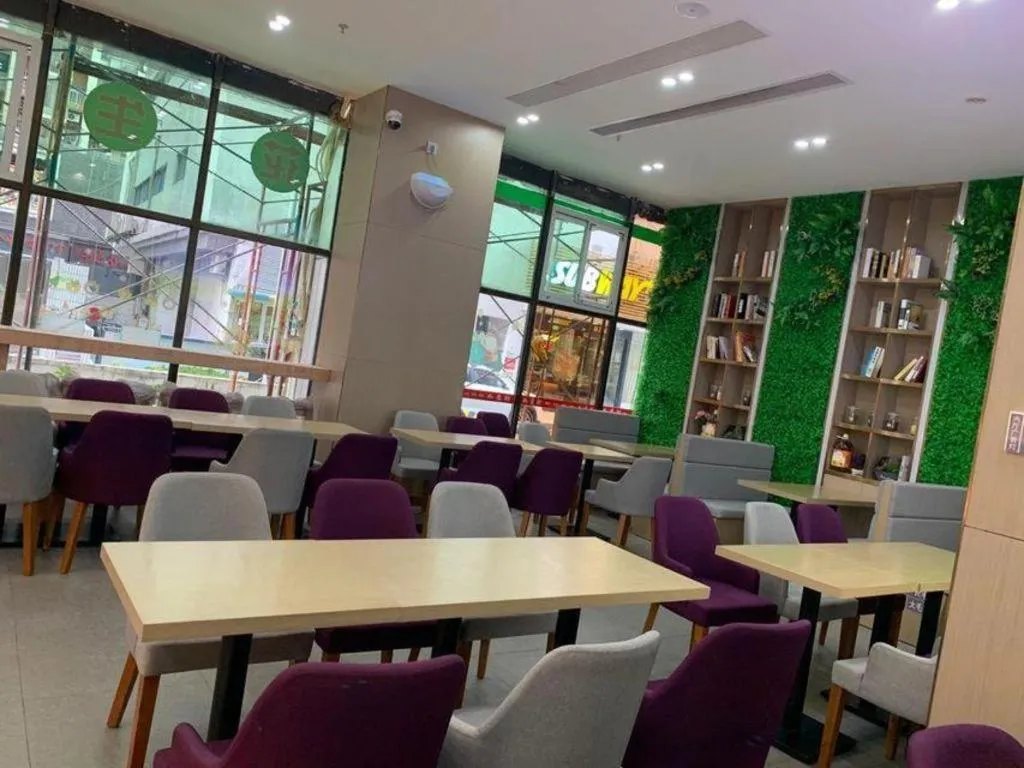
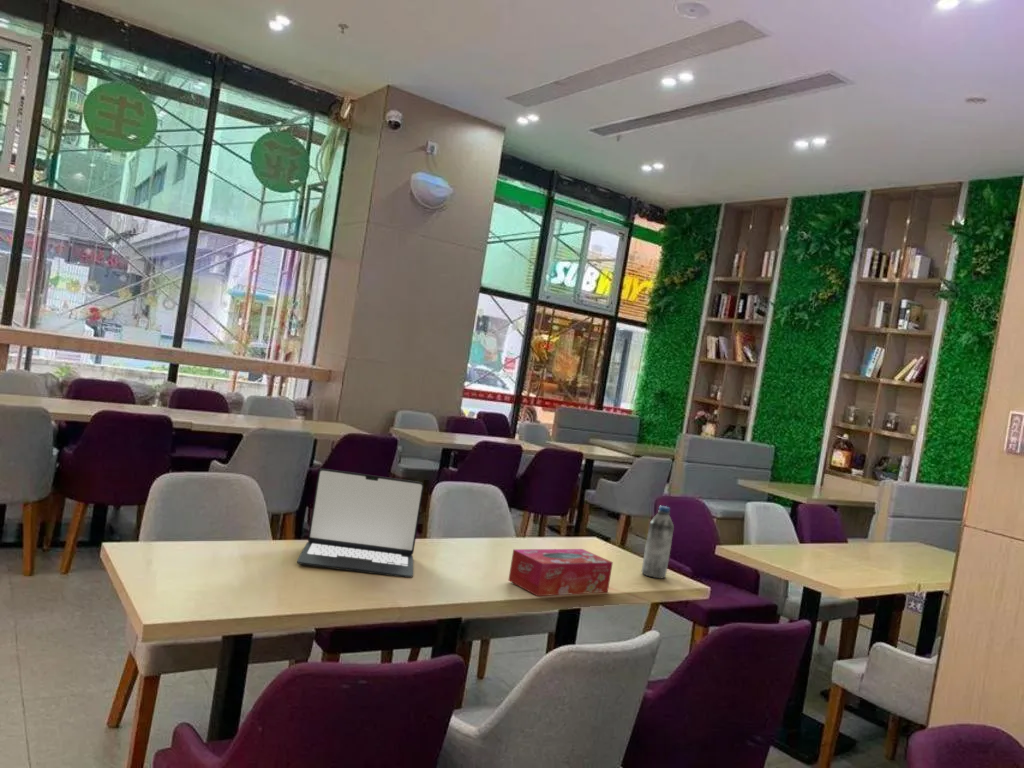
+ water bottle (659, 540)
+ laptop (363, 521)
+ tissue box (561, 571)
